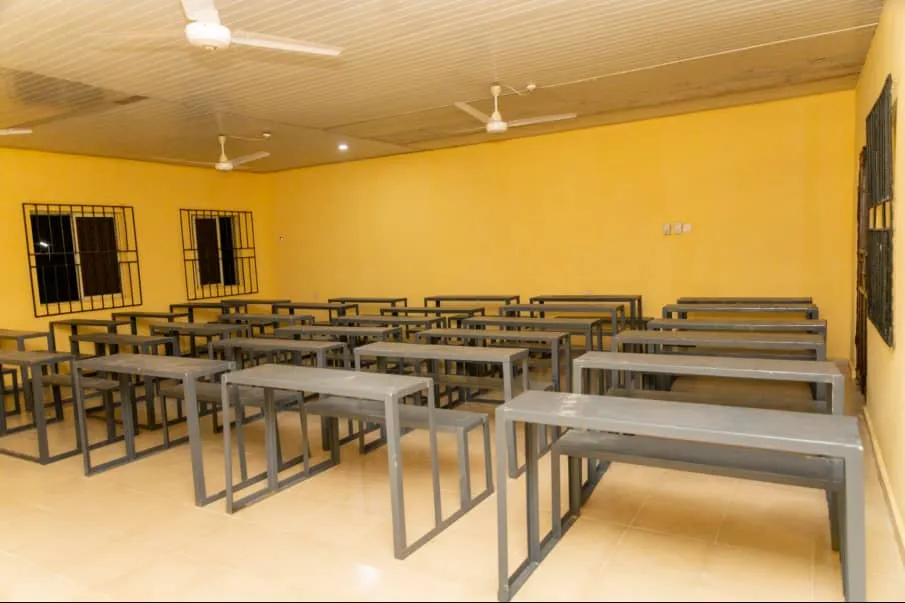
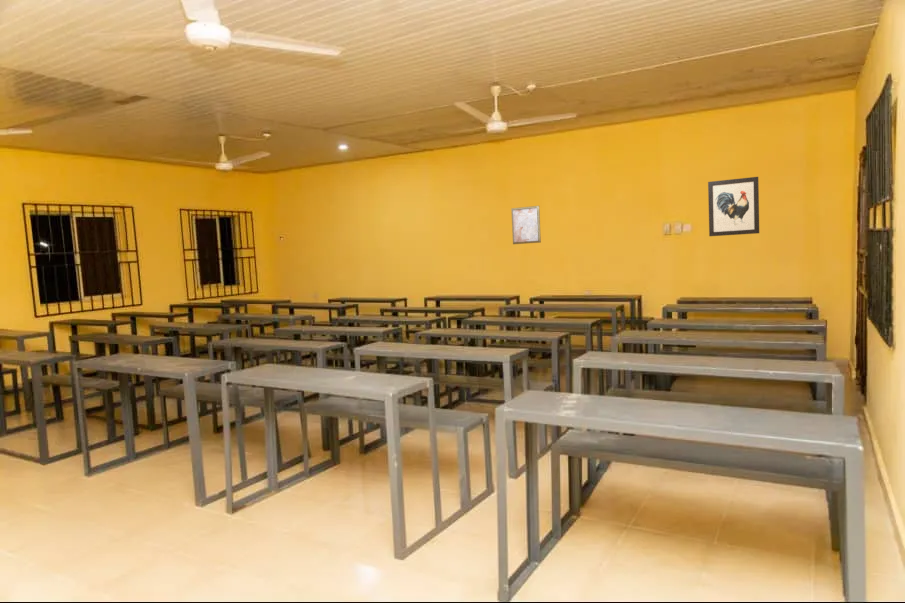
+ wall art (733, 207)
+ wall art (525, 225)
